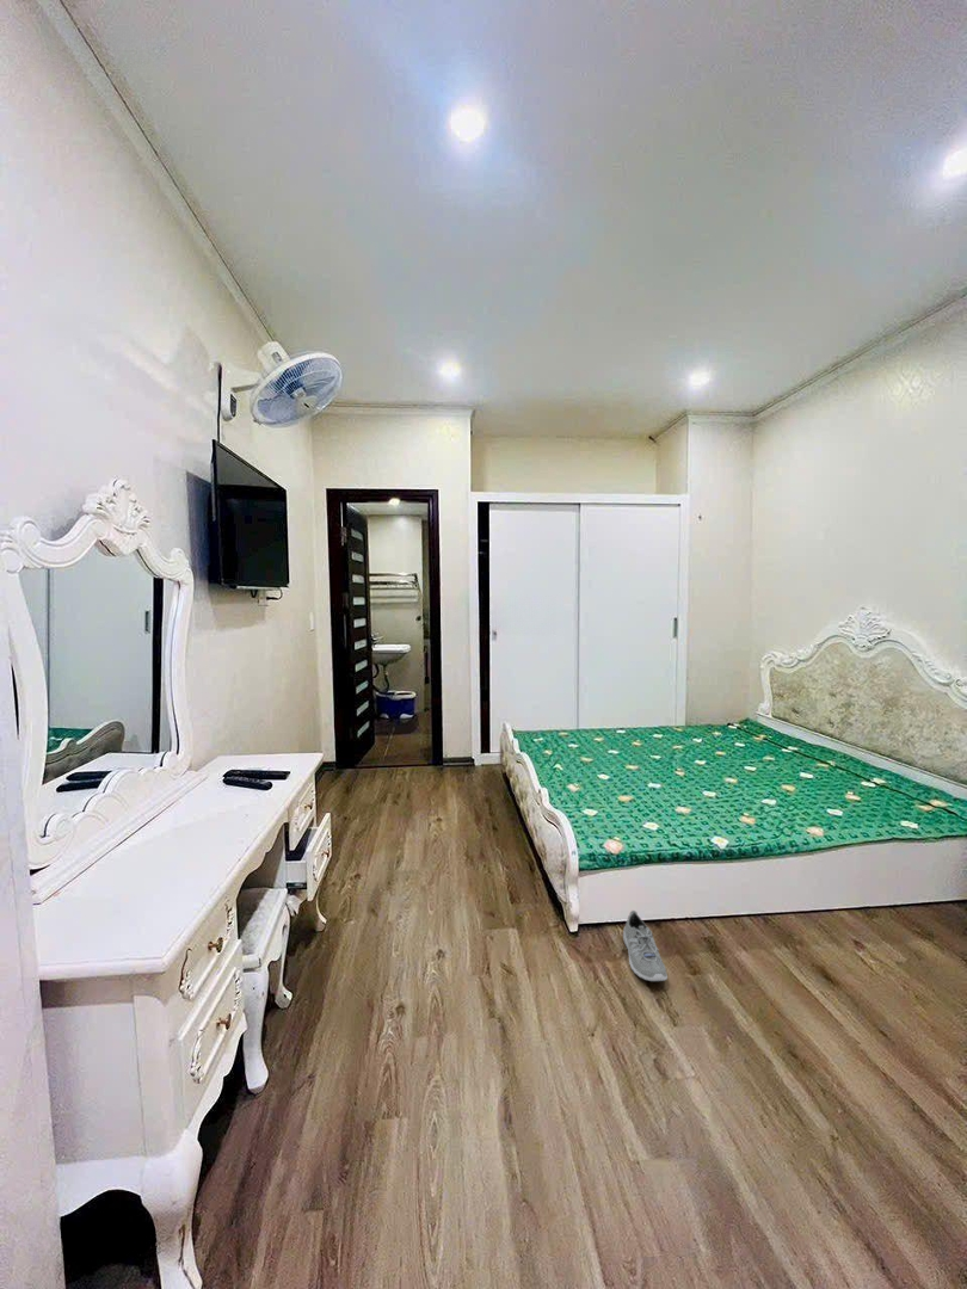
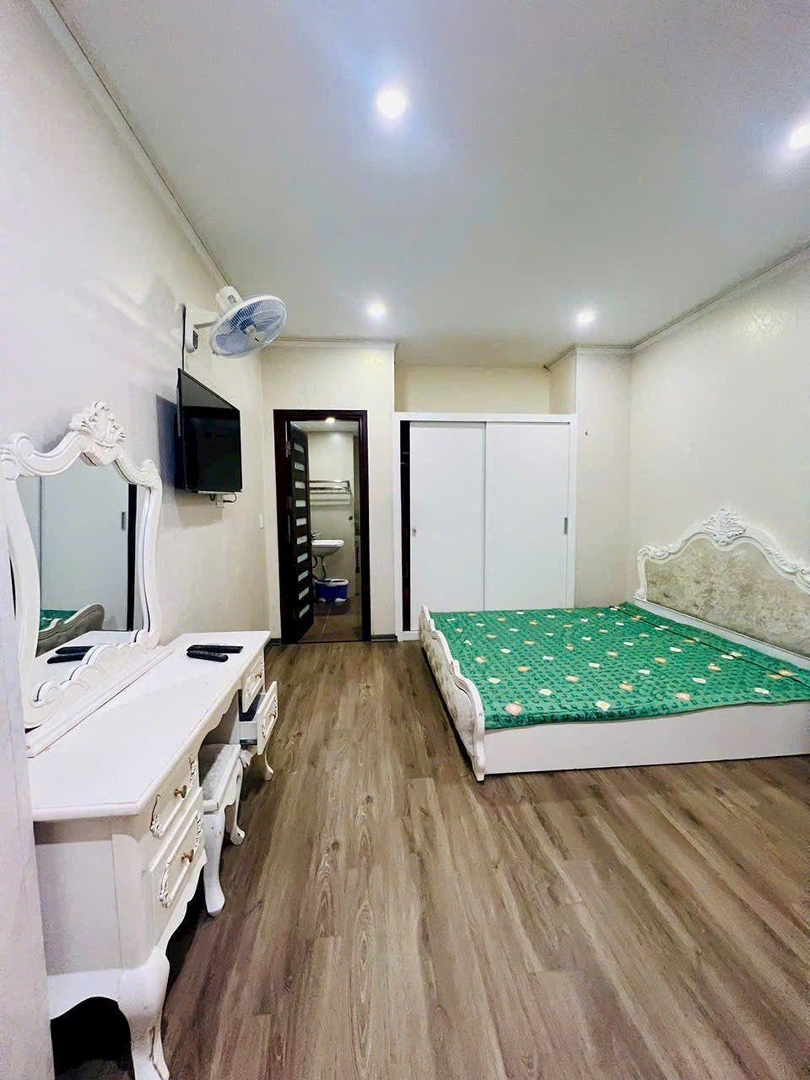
- sneaker (641, 944)
